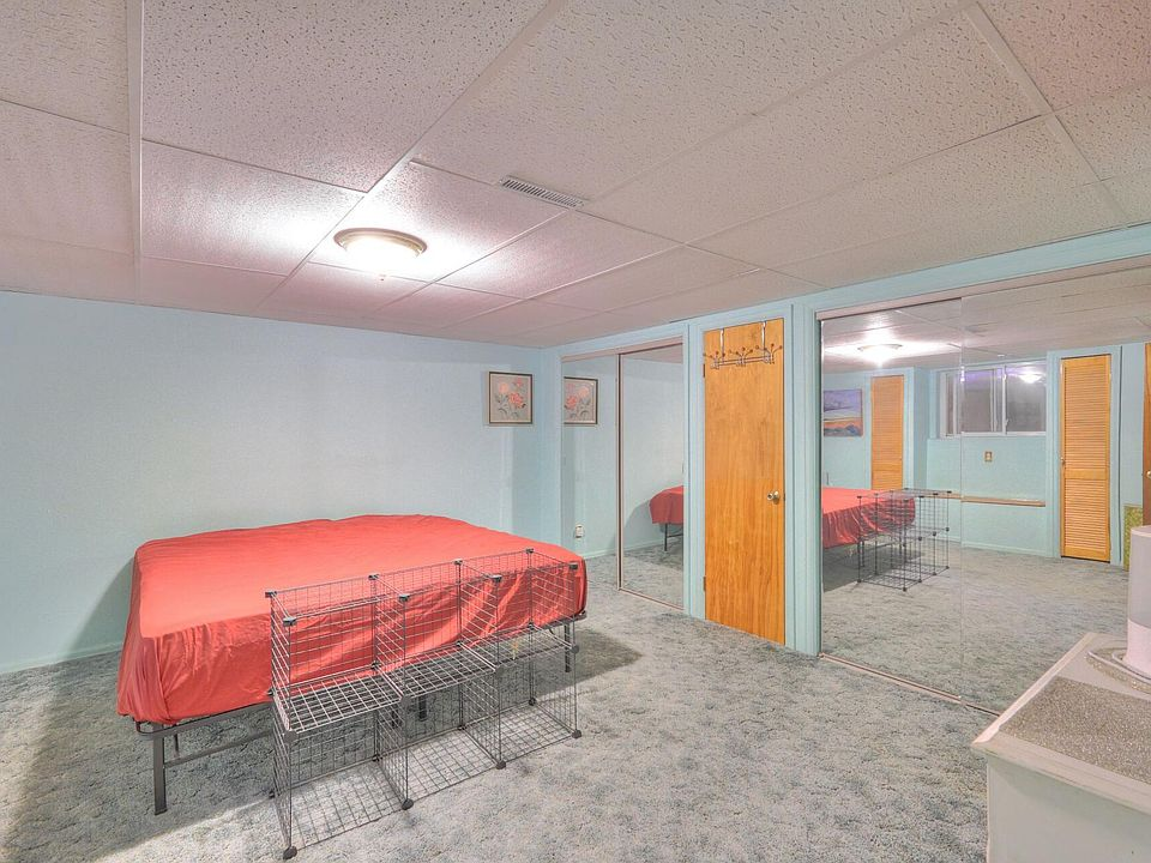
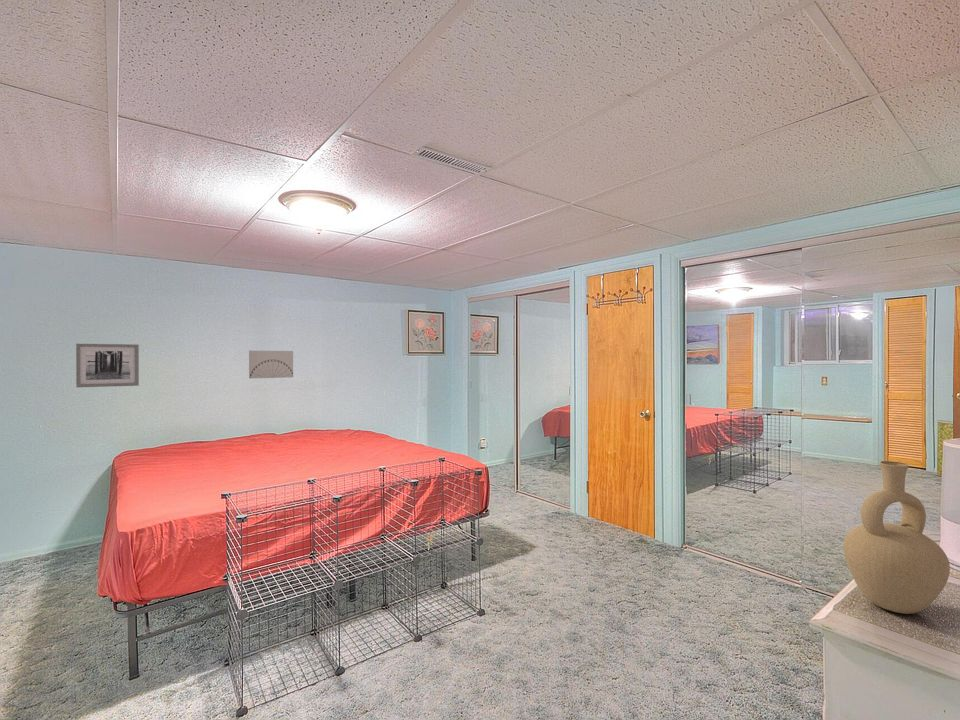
+ wall art (271, 364)
+ vase (893, 534)
+ wall art (108, 365)
